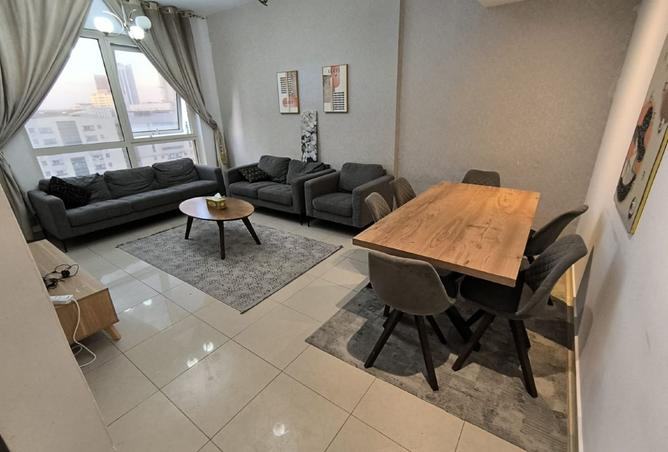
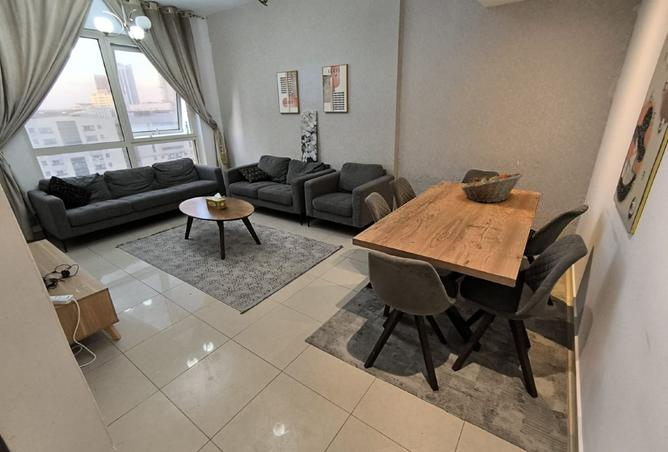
+ fruit basket (490, 185)
